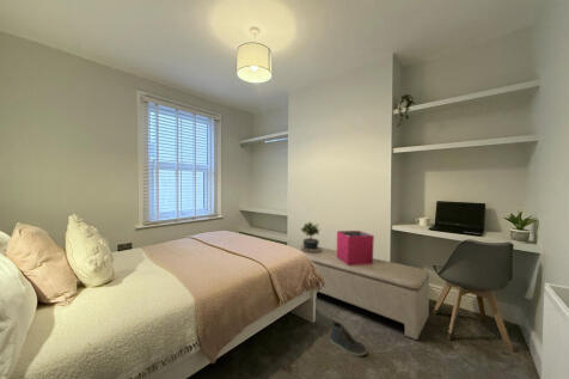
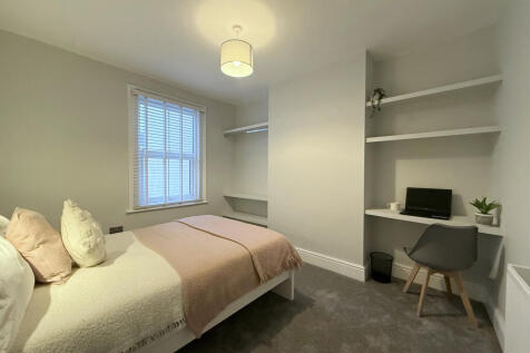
- storage bin (354, 246)
- potted plant (308, 234)
- sneaker (347, 338)
- bench (344, 277)
